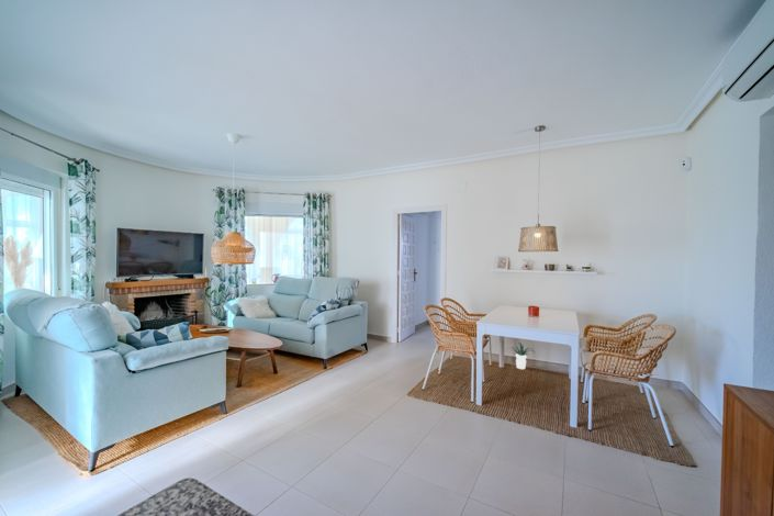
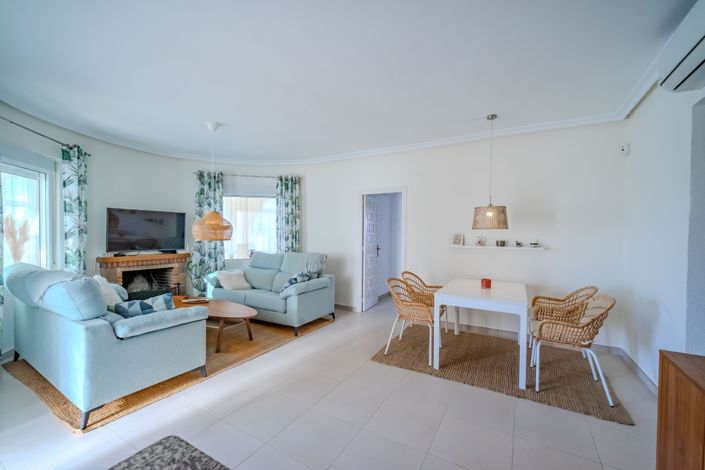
- potted plant (520, 356)
